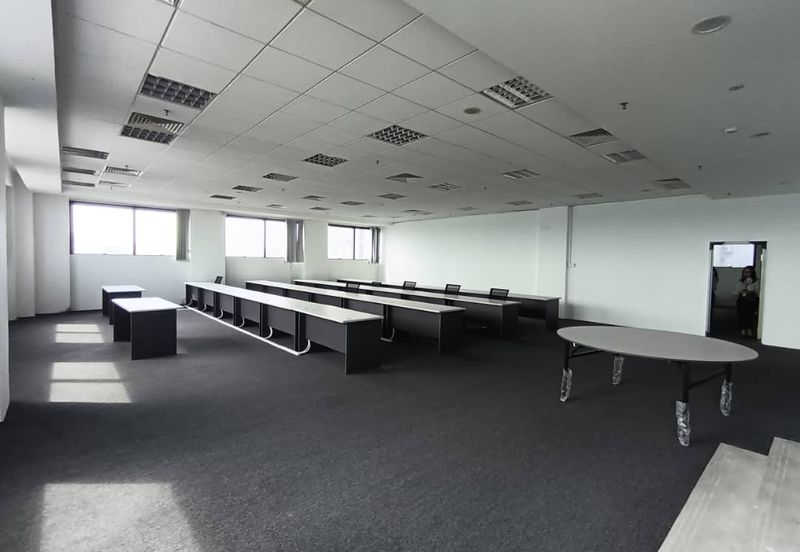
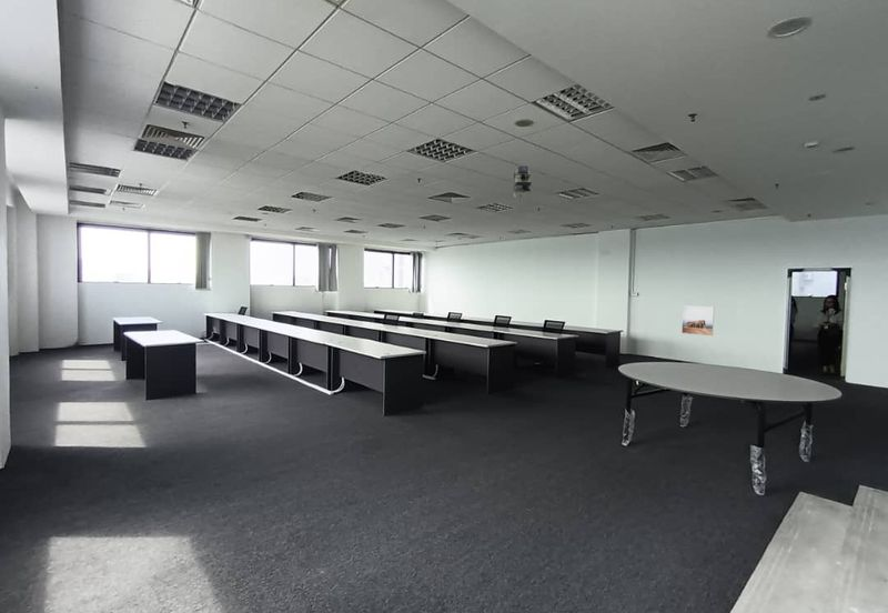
+ camera (522, 183)
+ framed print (697, 320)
